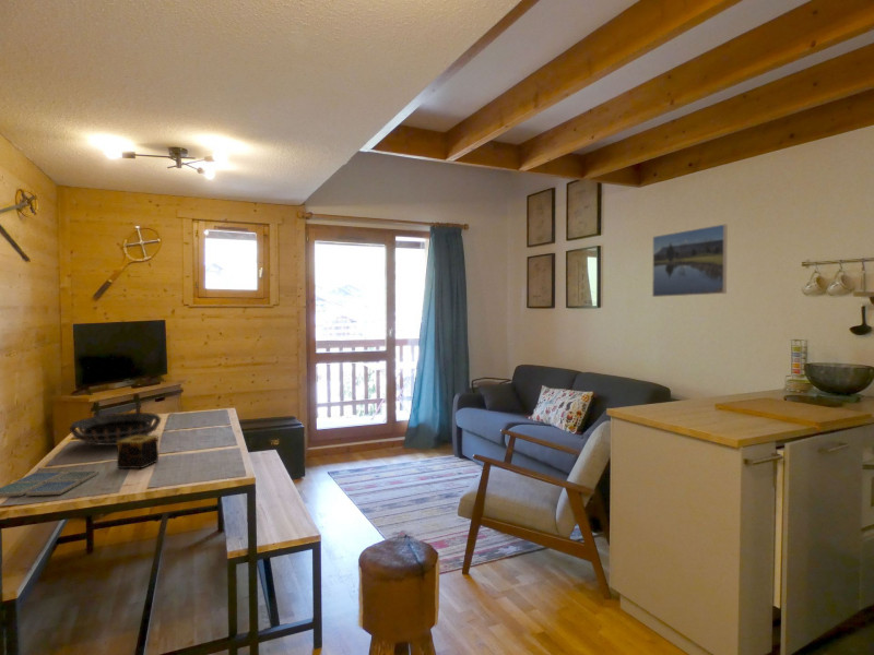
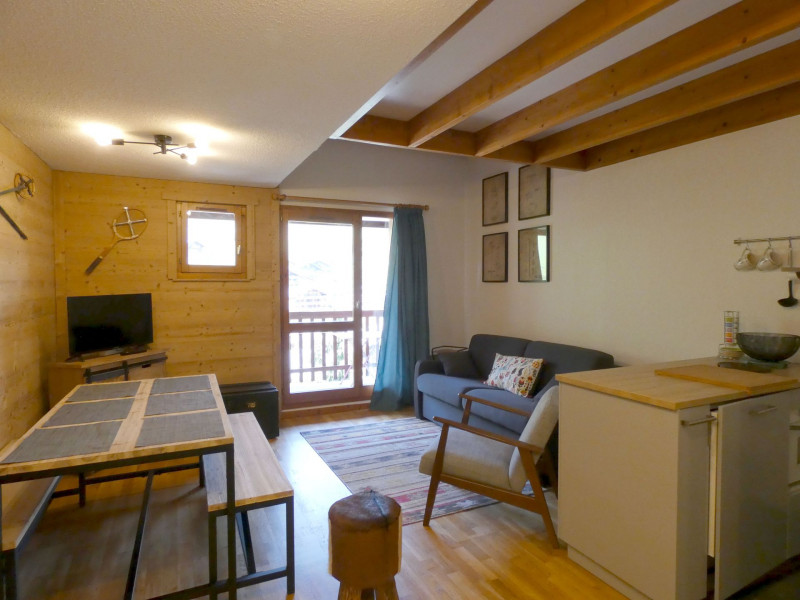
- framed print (687, 263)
- decorative bowl (116, 430)
- candle (138, 451)
- drink coaster (46, 483)
